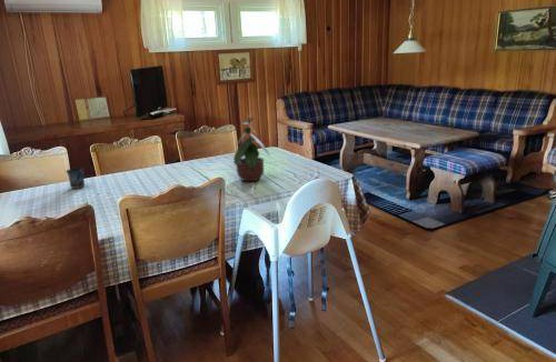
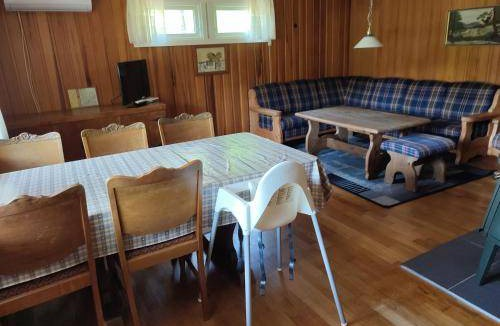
- mug (76, 178)
- potted plant (250, 147)
